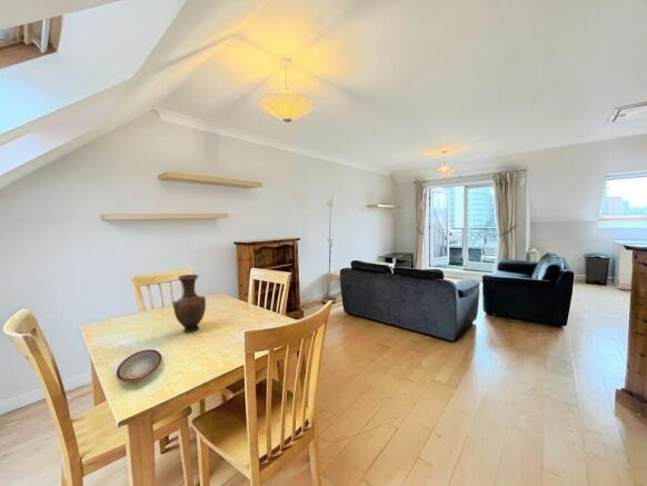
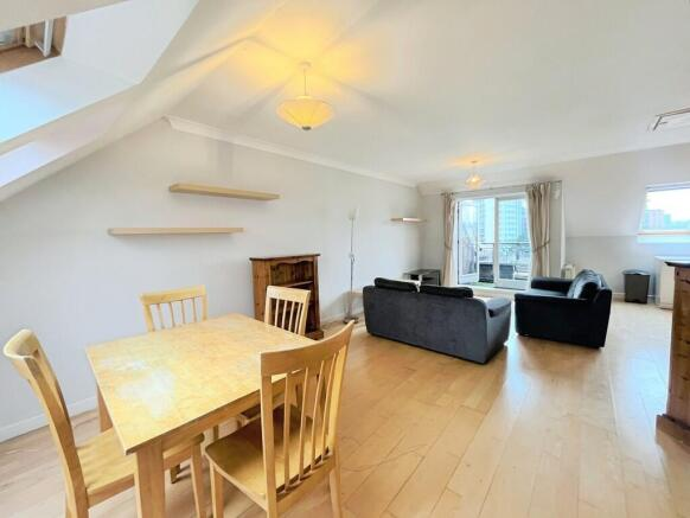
- plate (140, 366)
- vase (189, 302)
